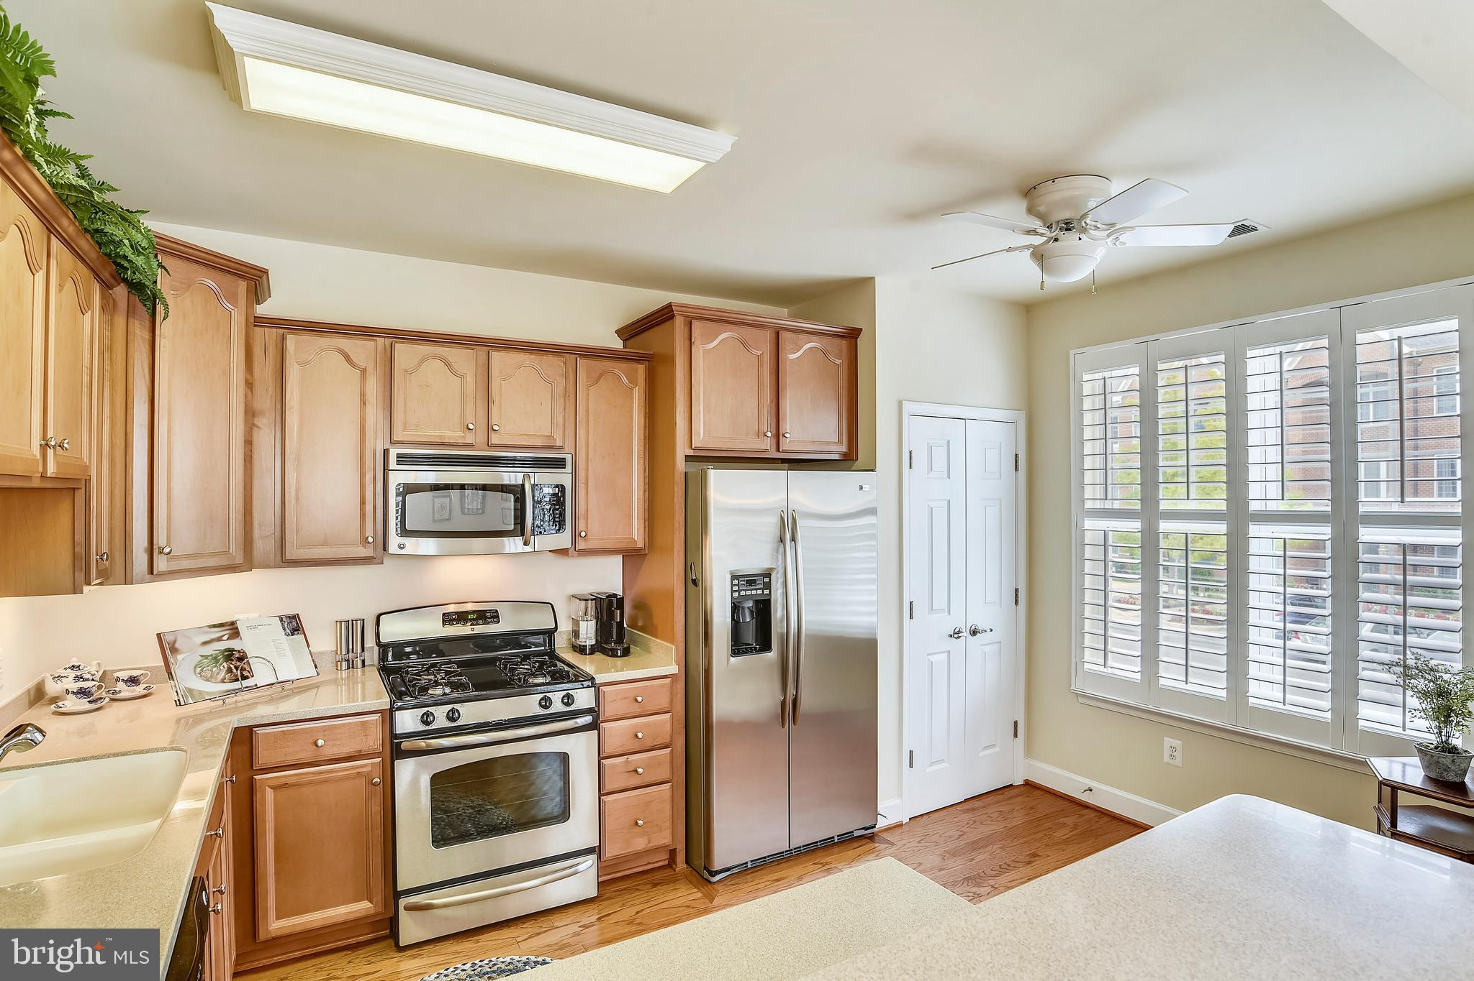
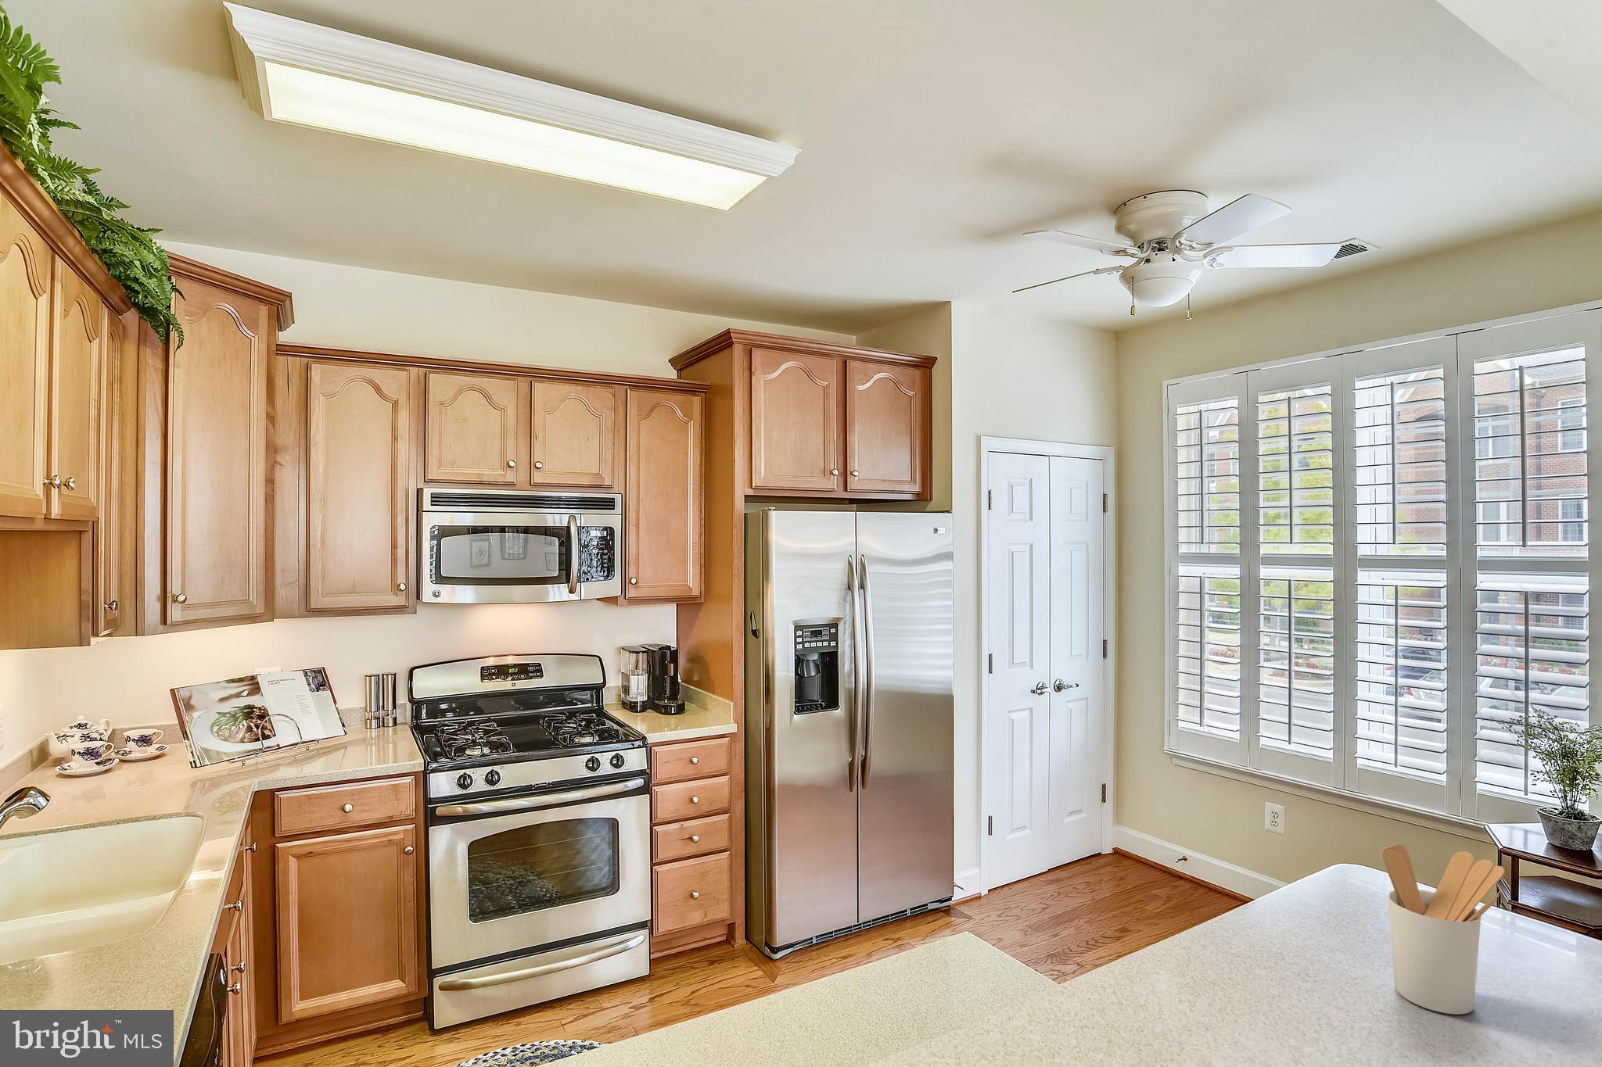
+ utensil holder (1447, 925)
